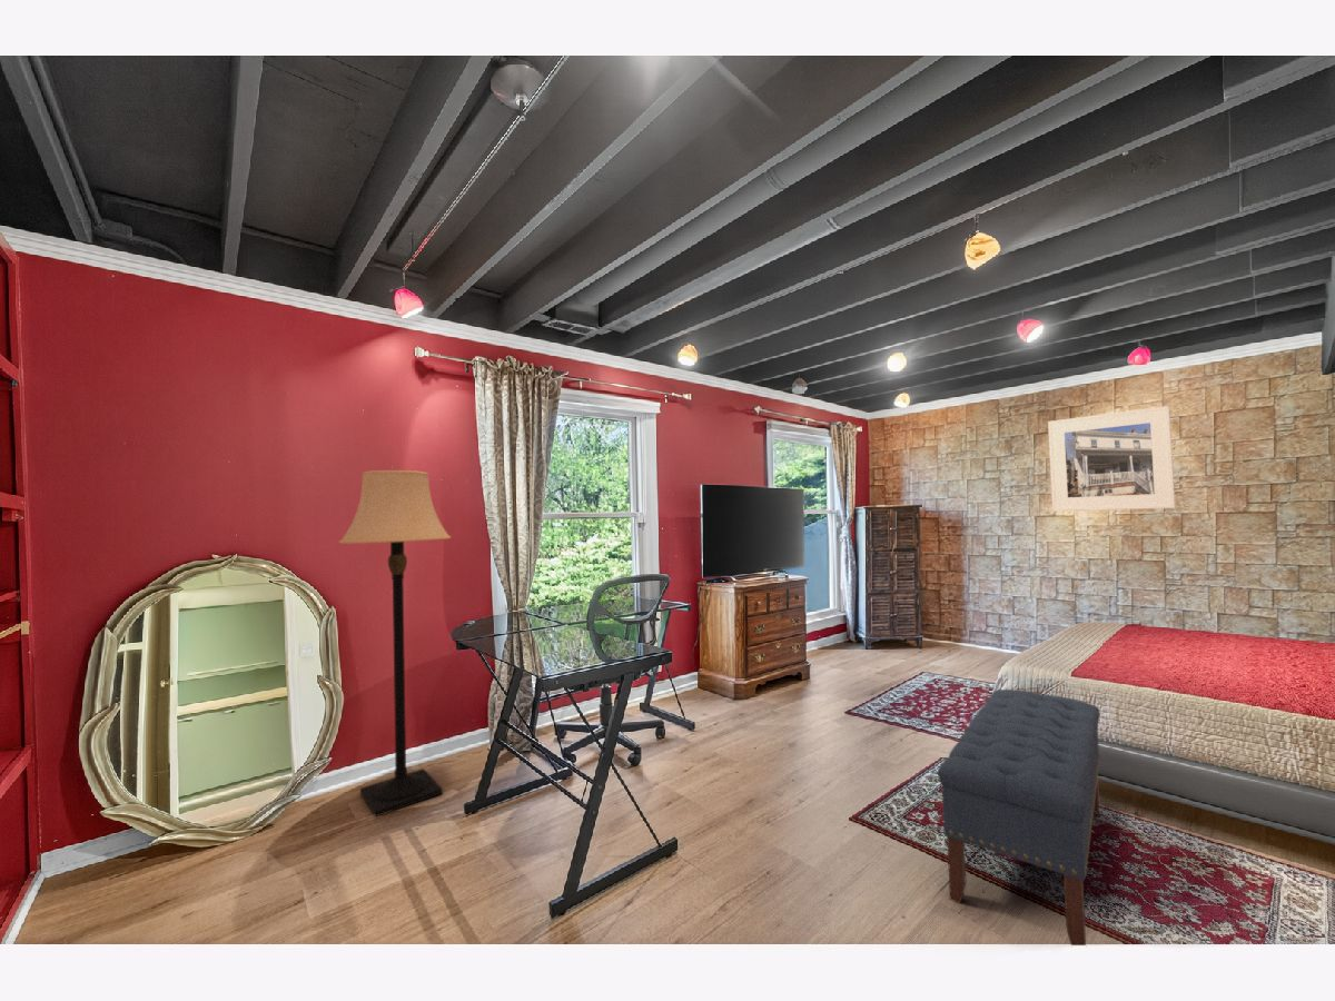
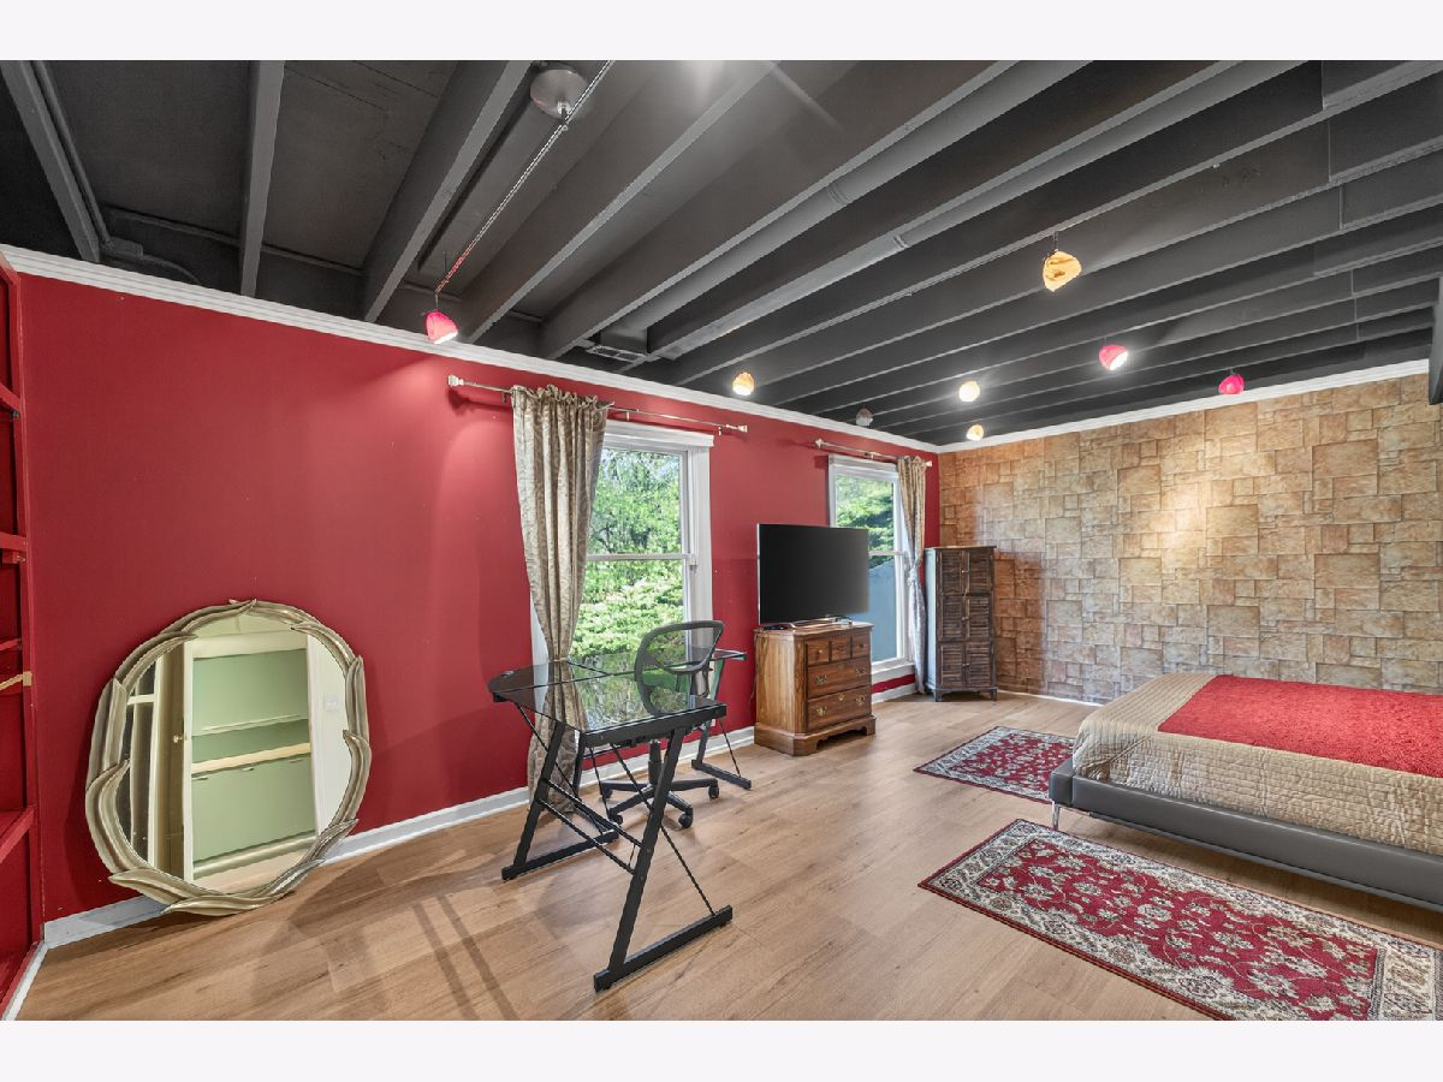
- bench (1030, 787)
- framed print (1107, 462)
- lamp (398, 632)
